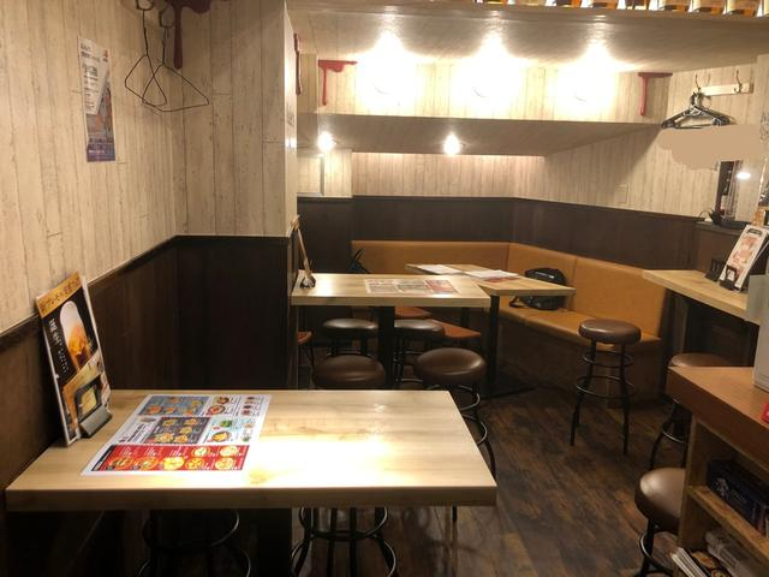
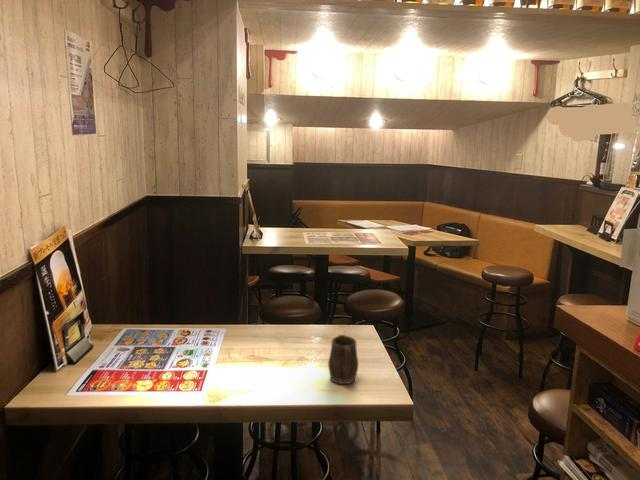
+ mug (344, 360)
